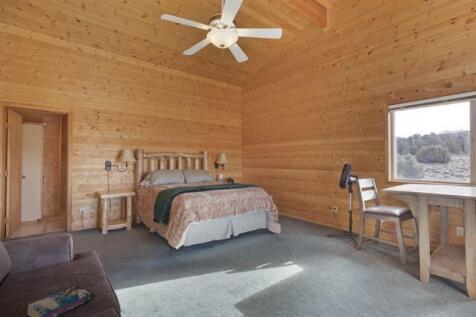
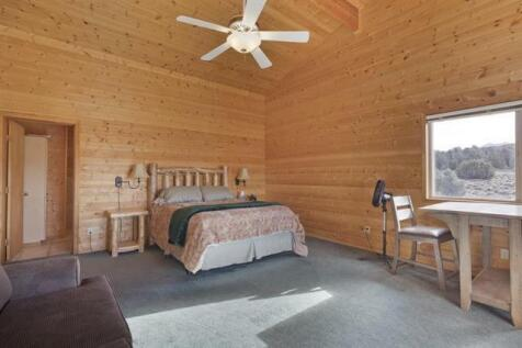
- book (60, 302)
